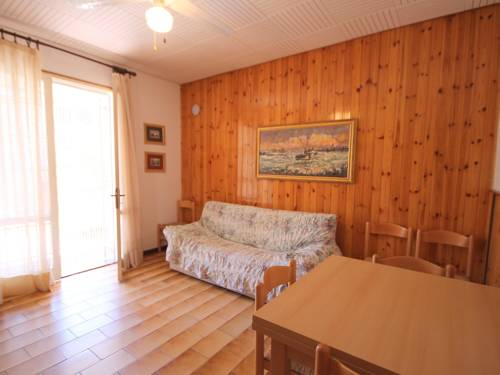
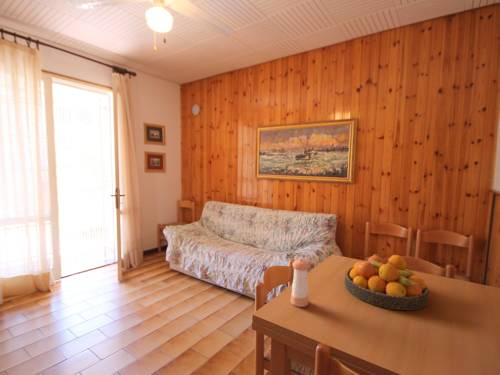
+ fruit bowl (384, 274)
+ pepper shaker (300, 280)
